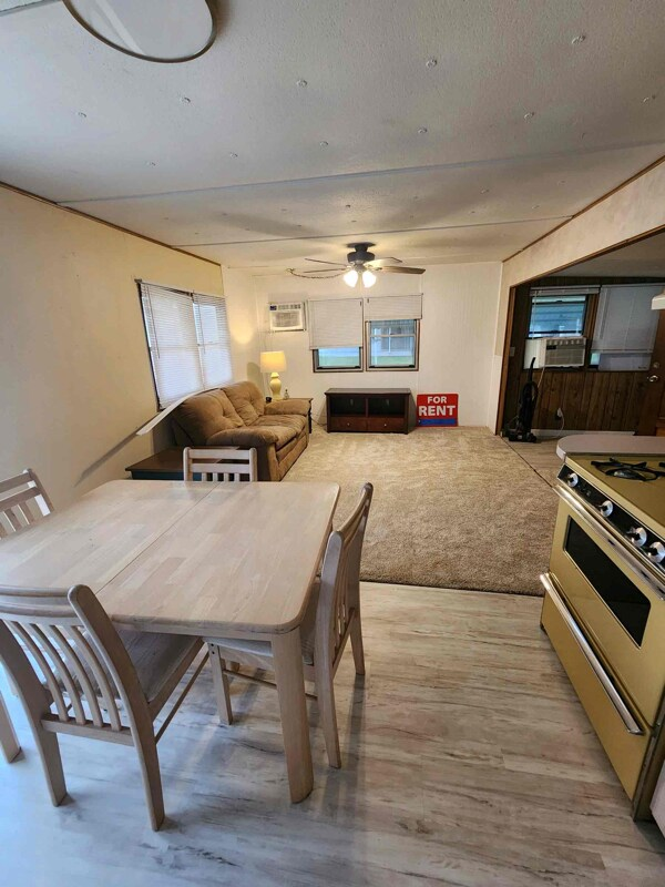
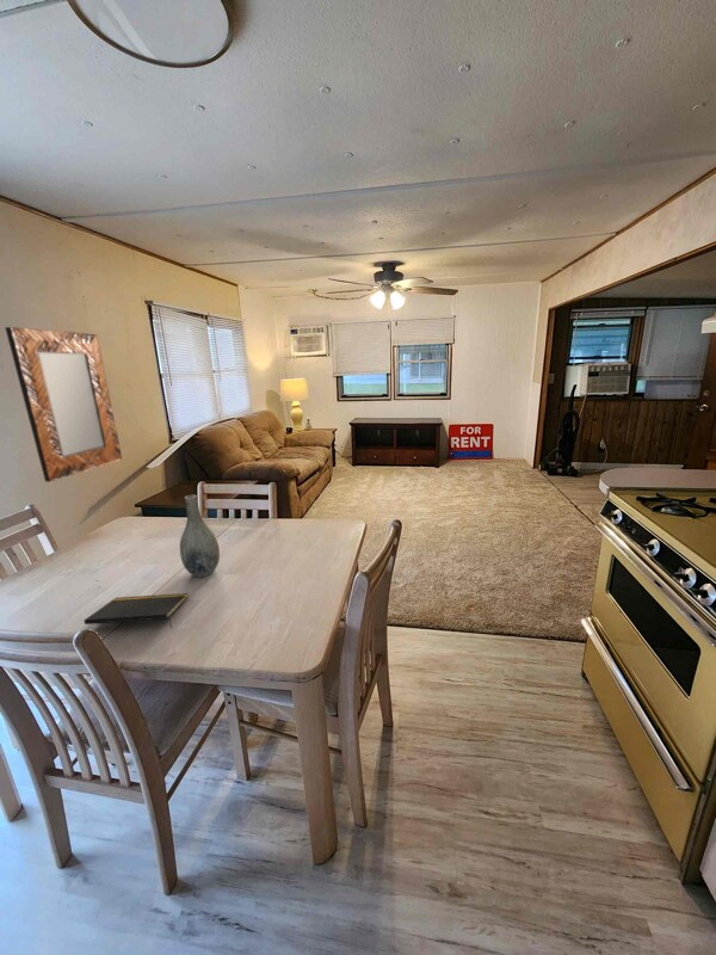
+ vase (197, 535)
+ home mirror (73, 403)
+ notepad (140, 608)
